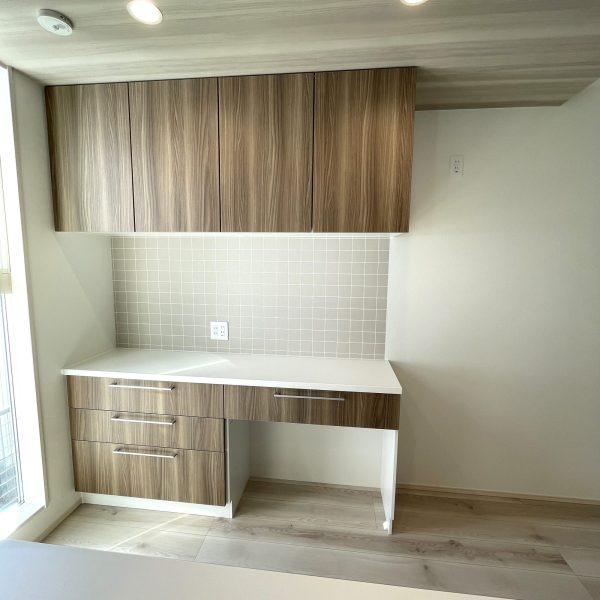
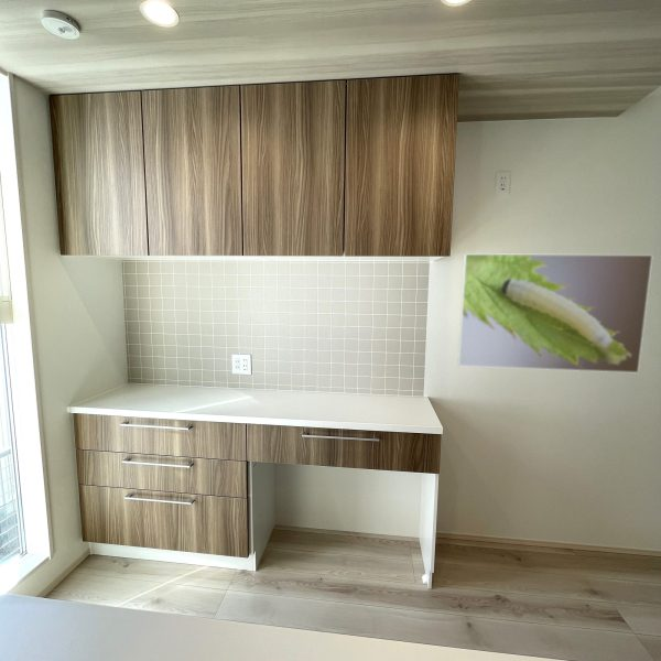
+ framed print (550, 312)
